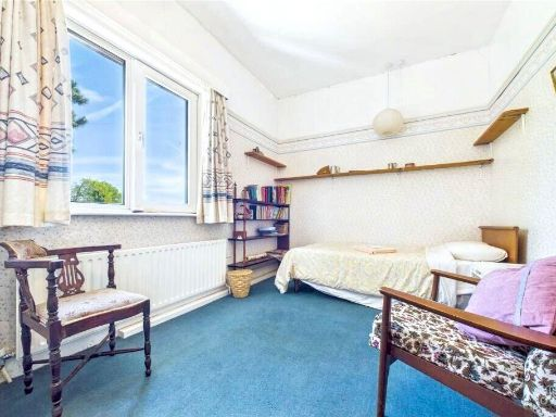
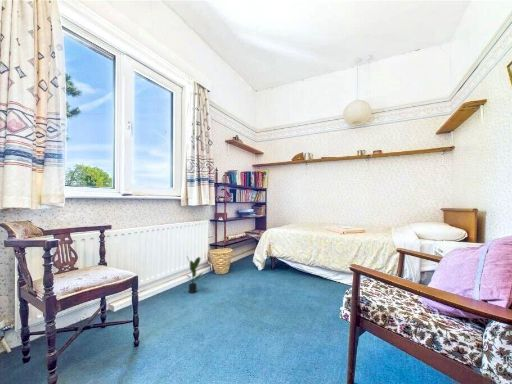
+ potted plant (195, 273)
